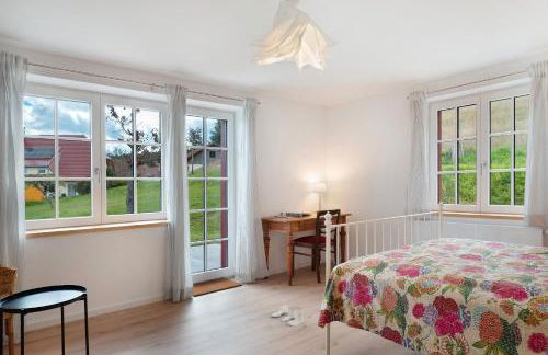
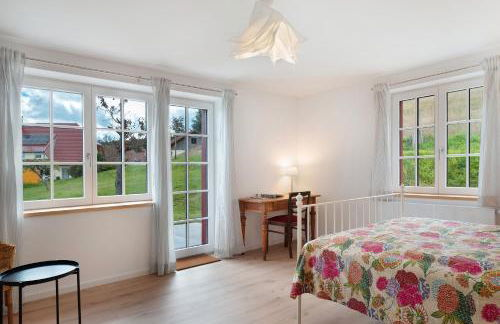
- baby booties (288, 314)
